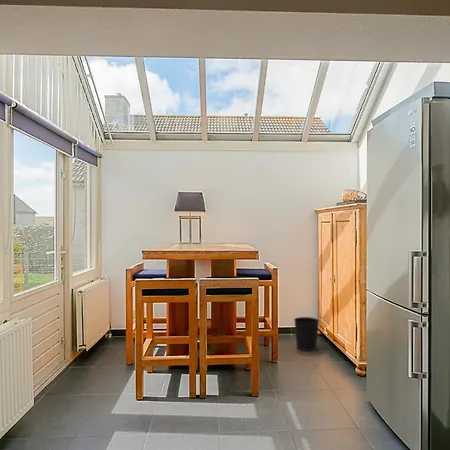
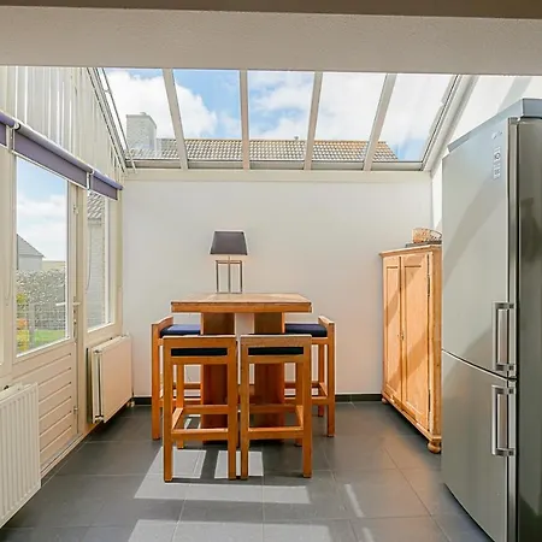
- wastebasket (306, 334)
